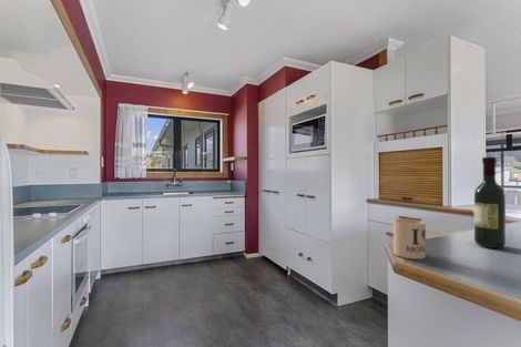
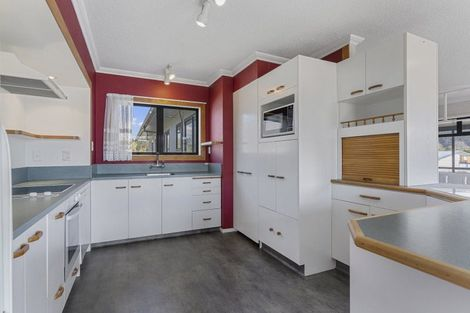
- wine bottle (489, 201)
- mug (411, 236)
